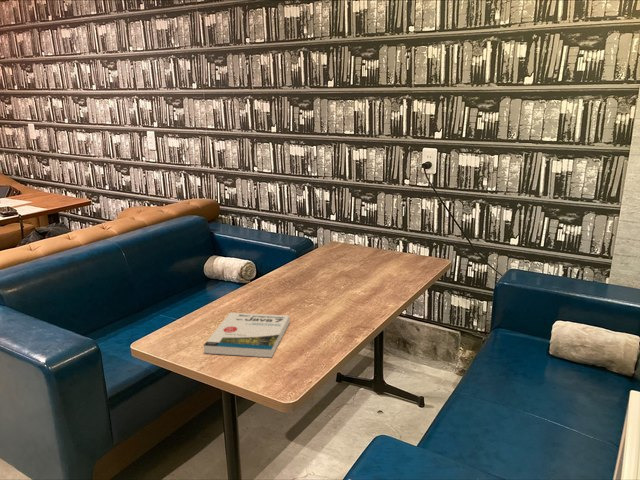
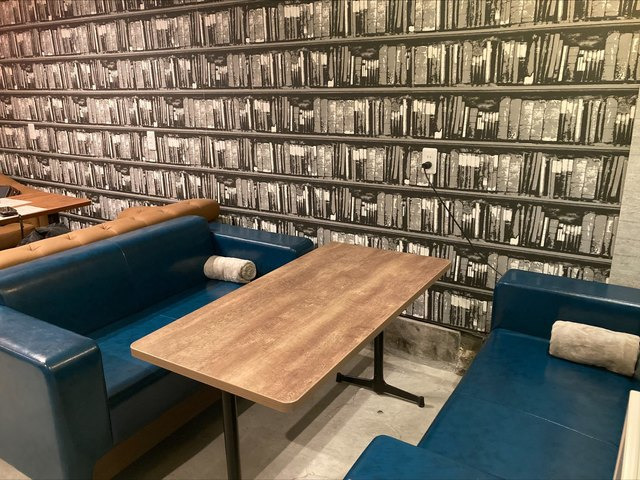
- book (249, 333)
